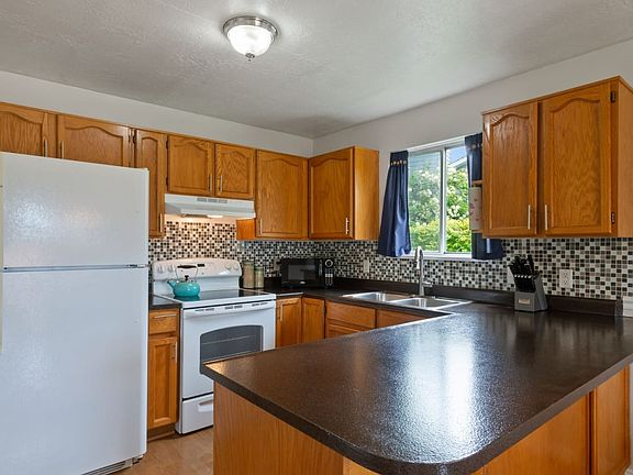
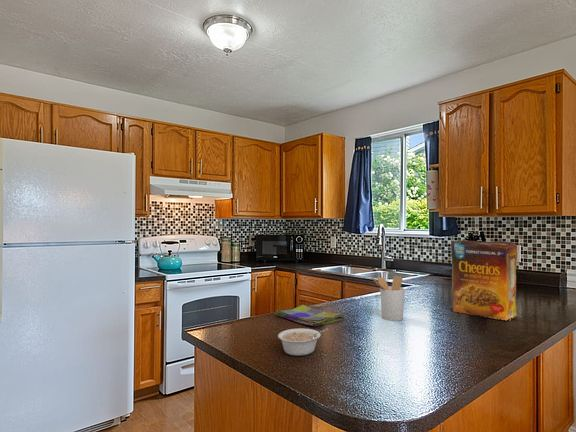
+ dish towel (309, 314)
+ cereal box (484, 277)
+ legume (300, 340)
+ utensil holder (386, 296)
